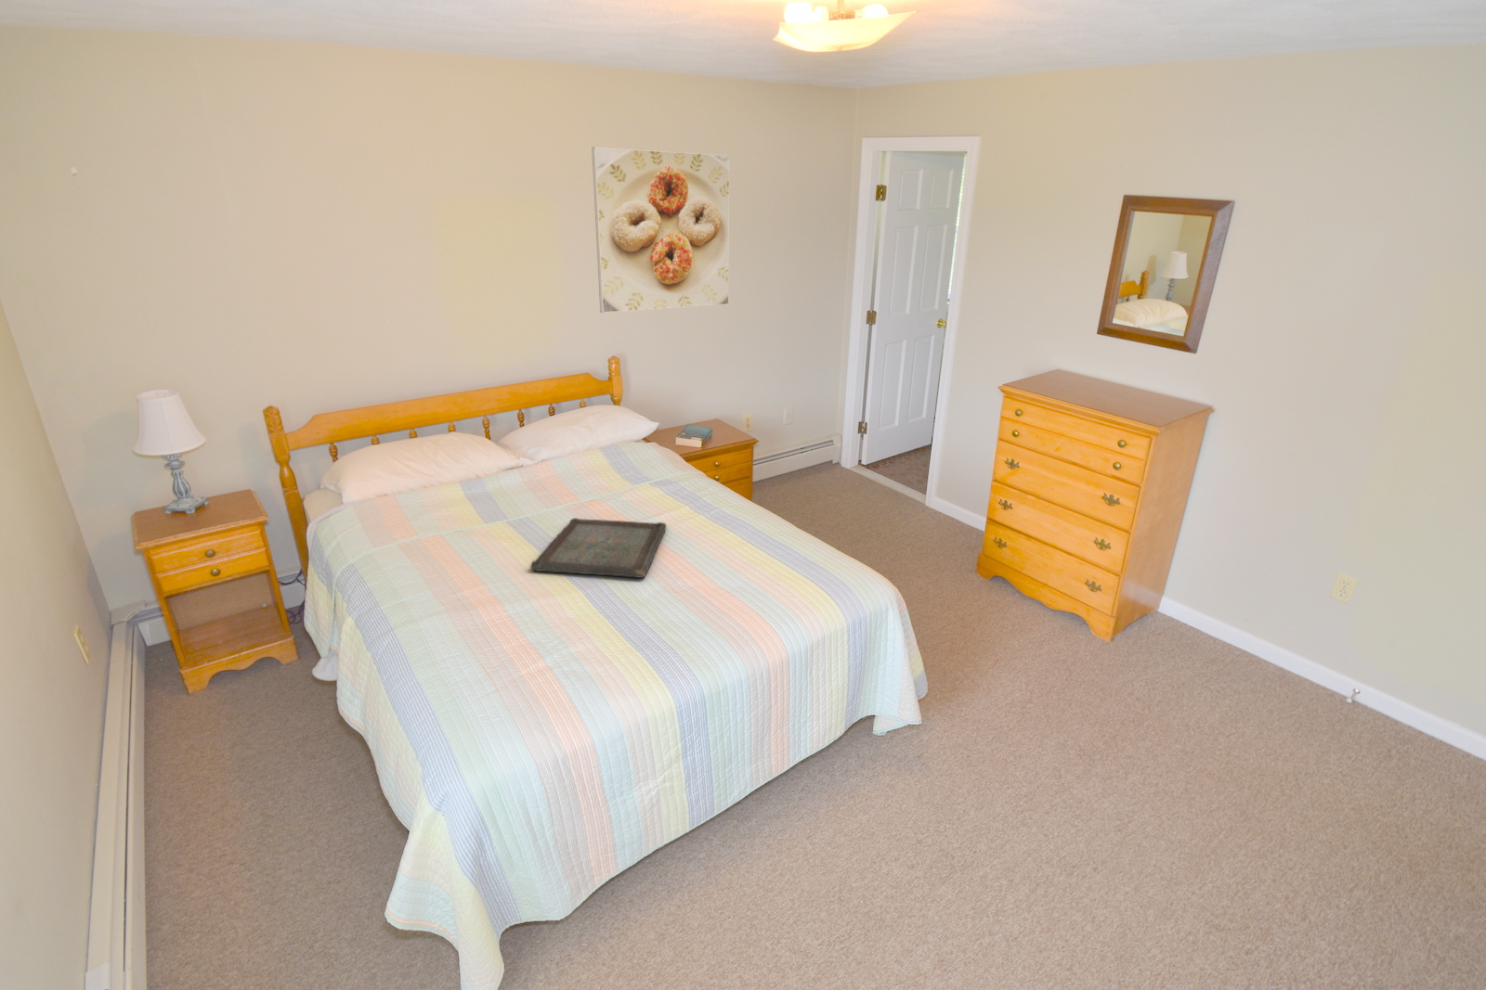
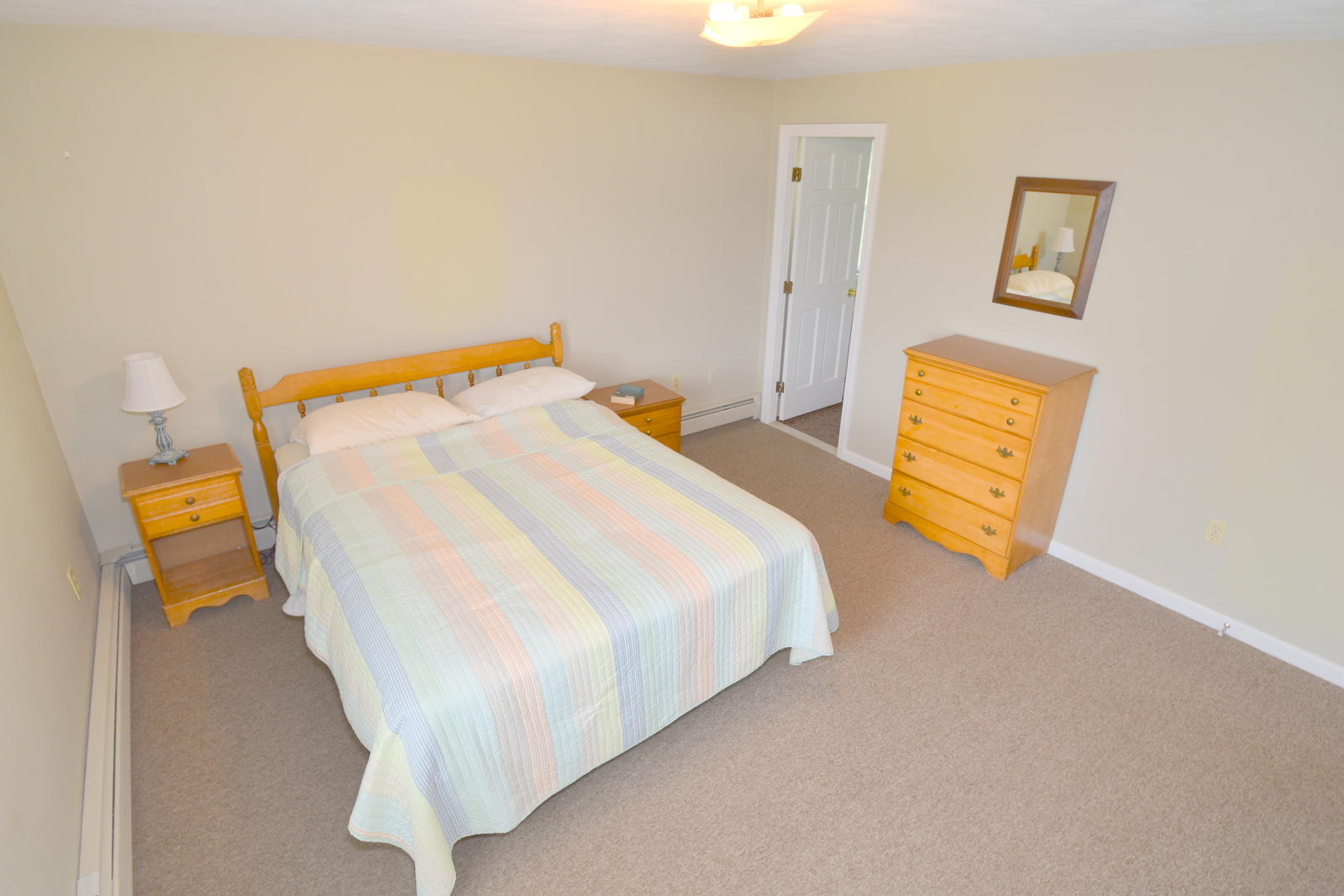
- serving tray (605, 546)
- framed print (666, 232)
